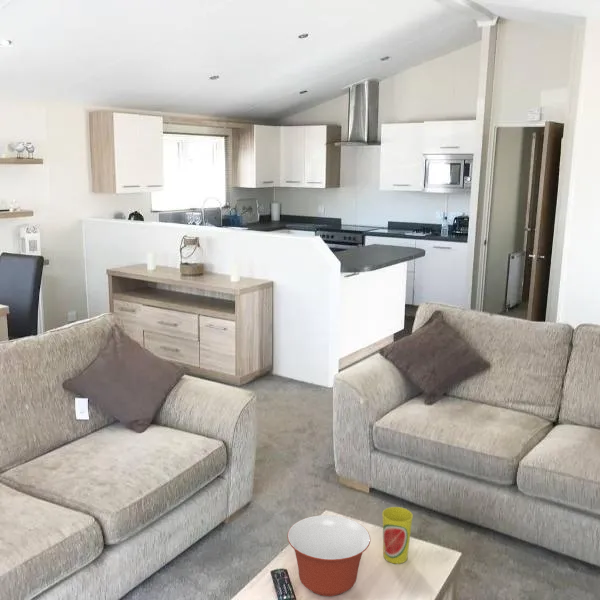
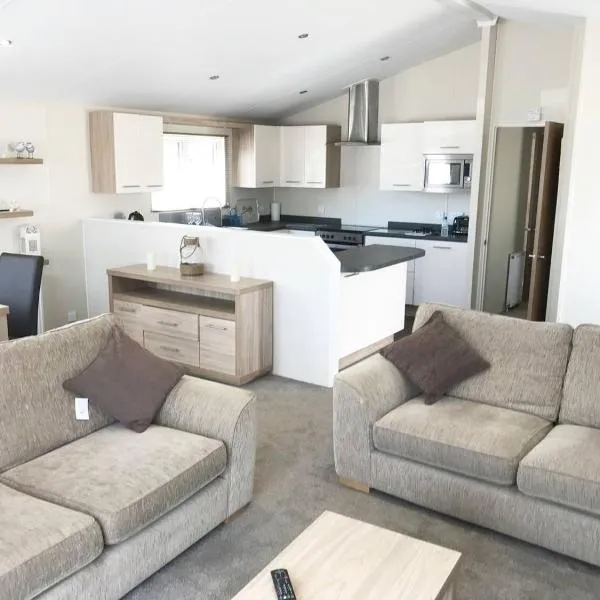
- mixing bowl (328, 559)
- cup (396, 535)
